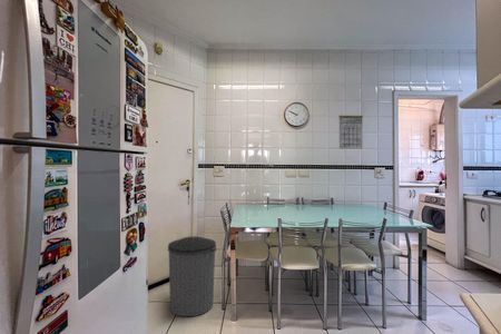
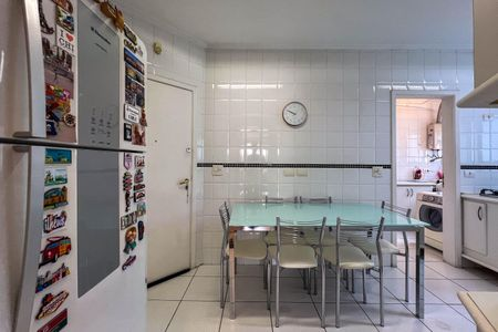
- calendar (351, 128)
- trash can (191, 271)
